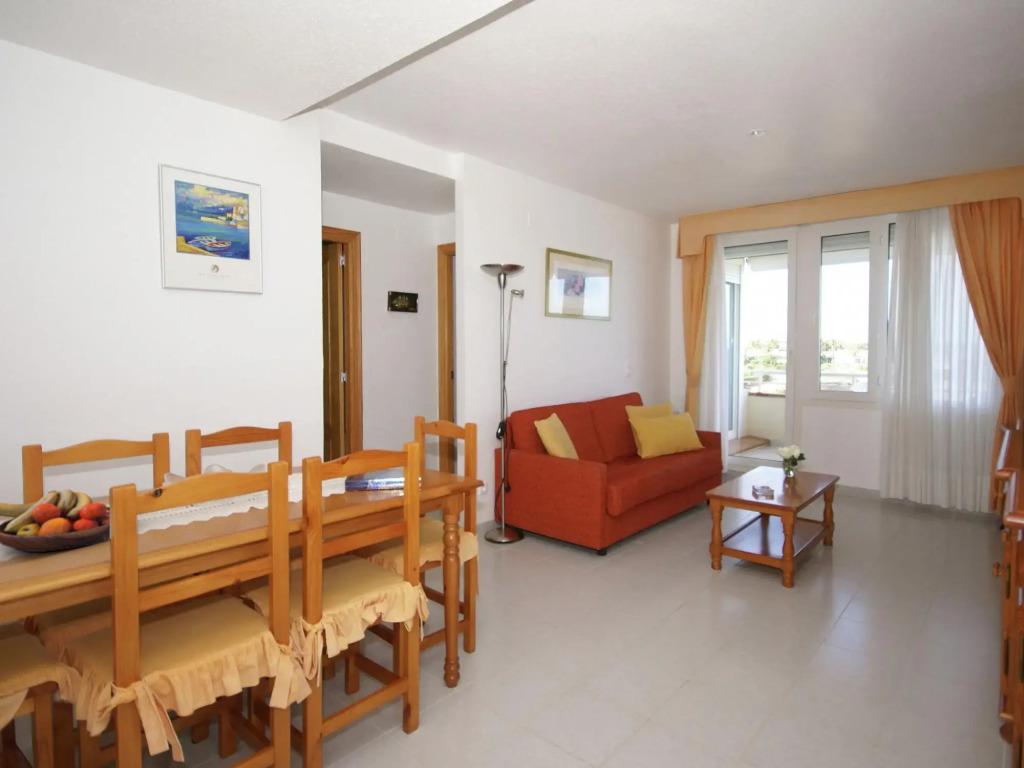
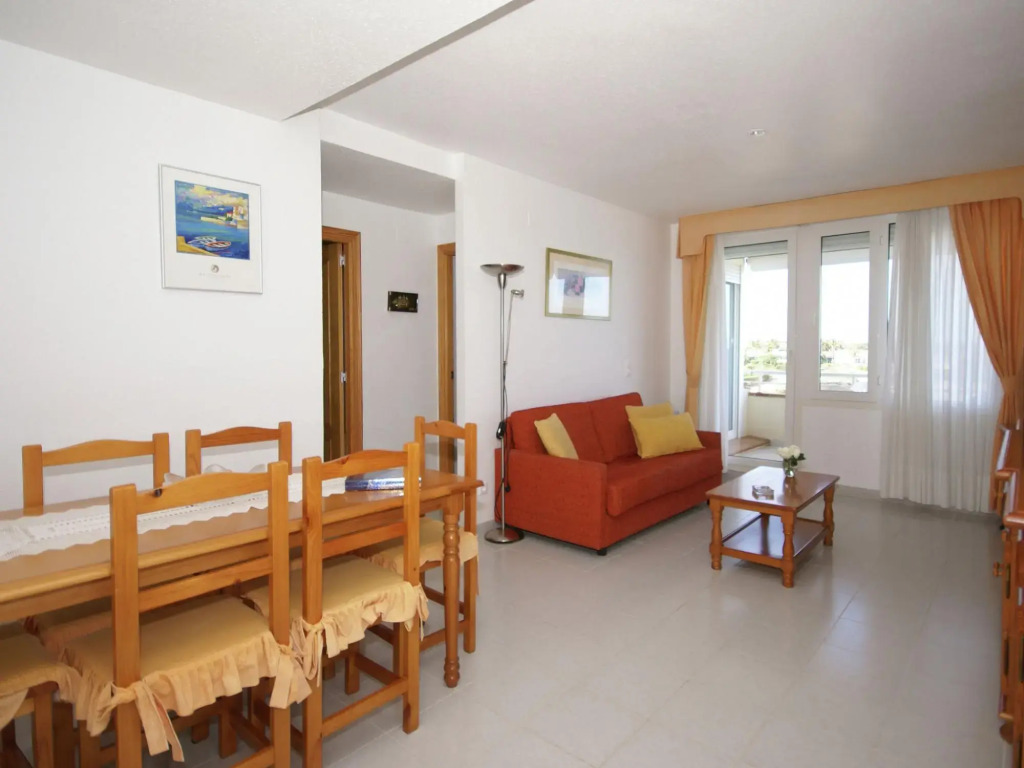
- fruit bowl (64, 515)
